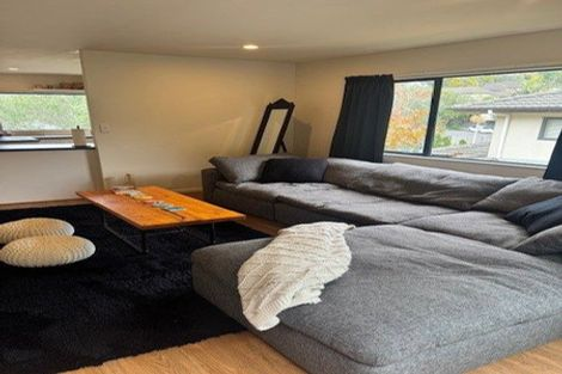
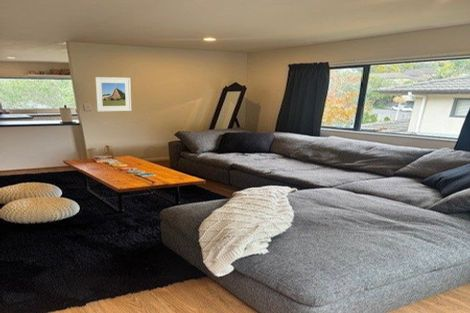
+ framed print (113, 94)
